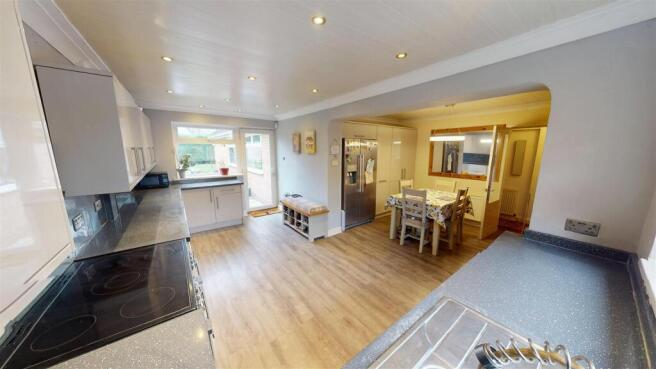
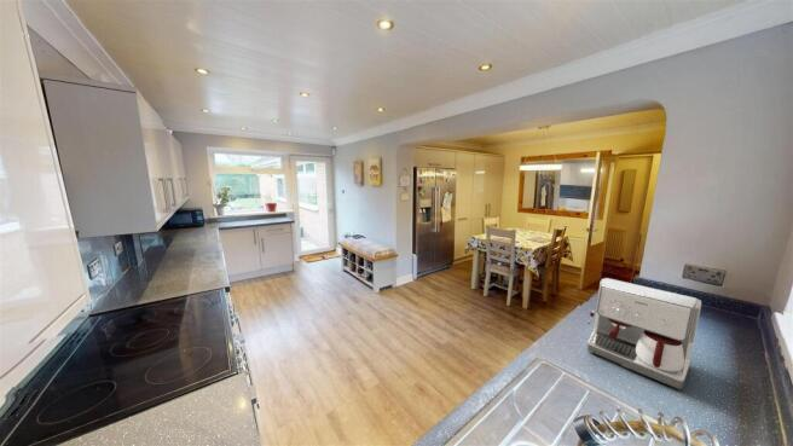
+ coffee maker (638, 324)
